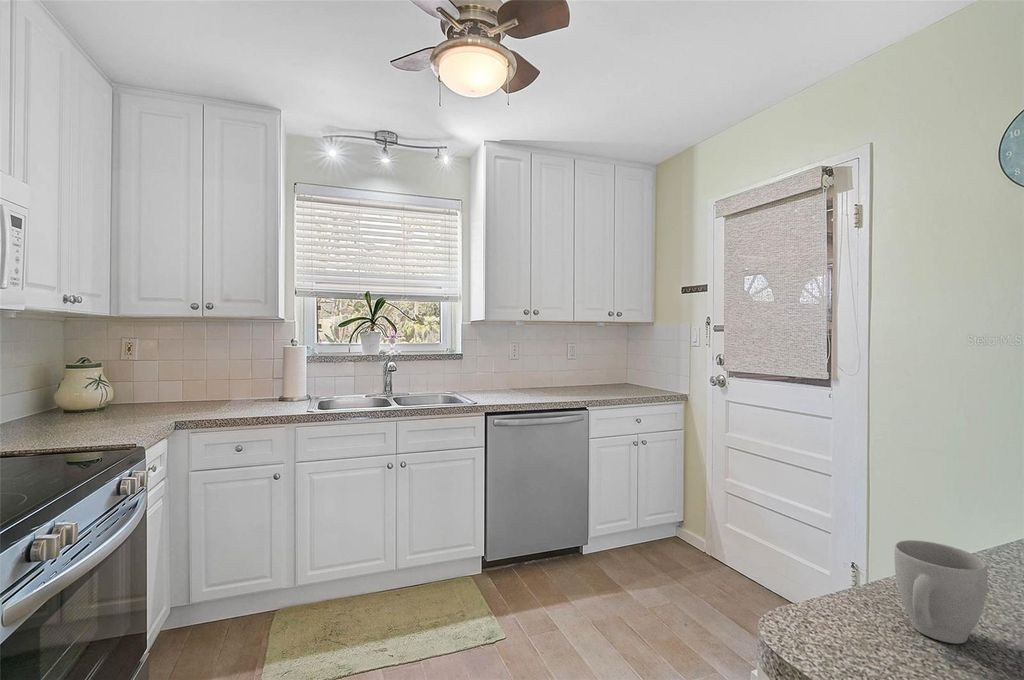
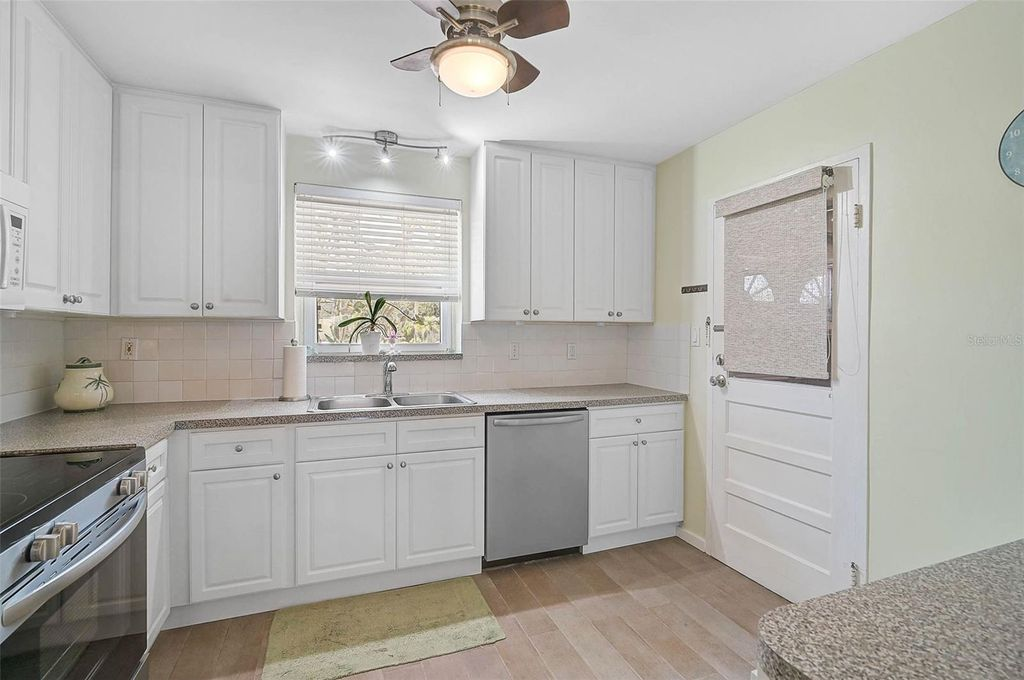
- mug (934, 596)
